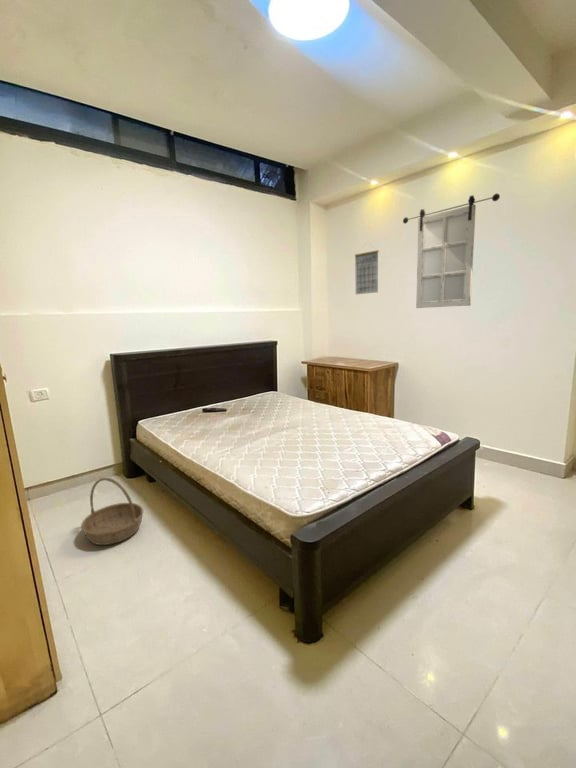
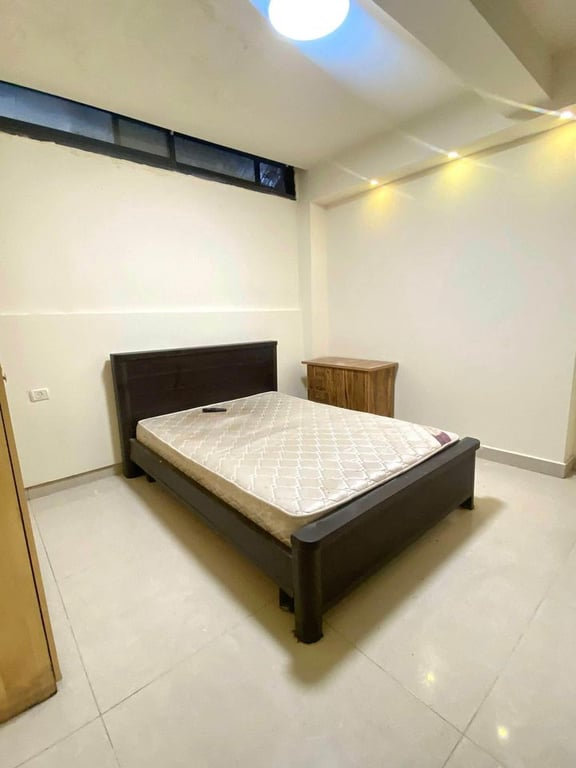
- calendar (366, 268)
- basket (111, 505)
- home mirror (443, 256)
